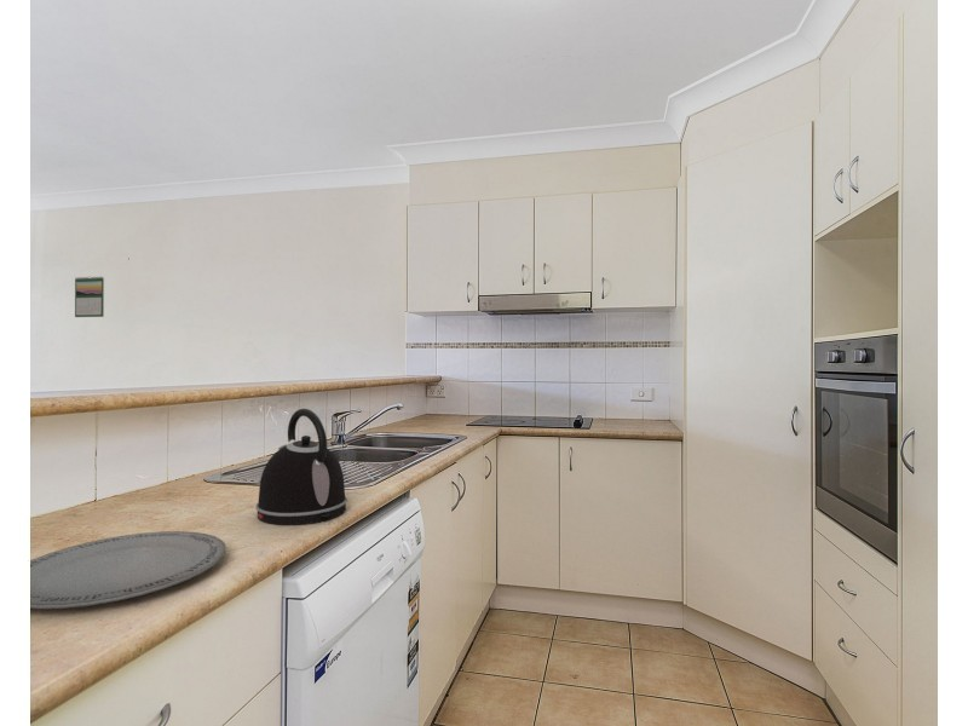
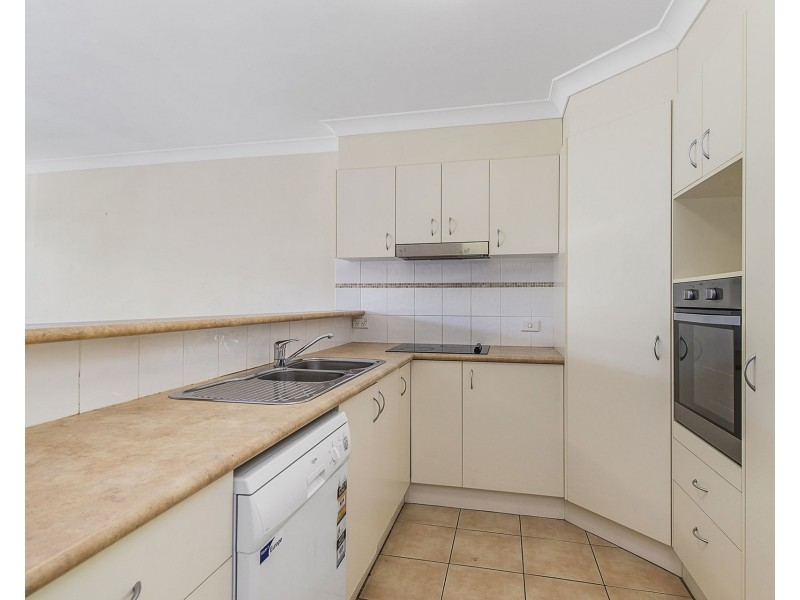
- kettle (302, 460)
- plate (121, 566)
- calendar (88, 296)
